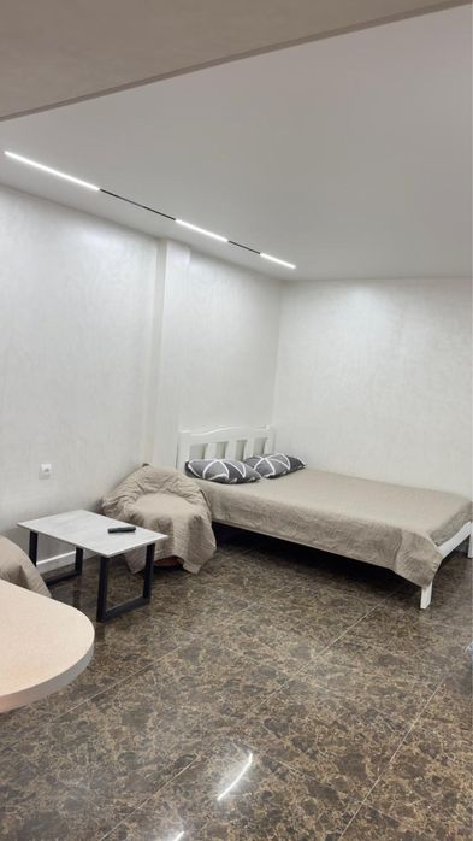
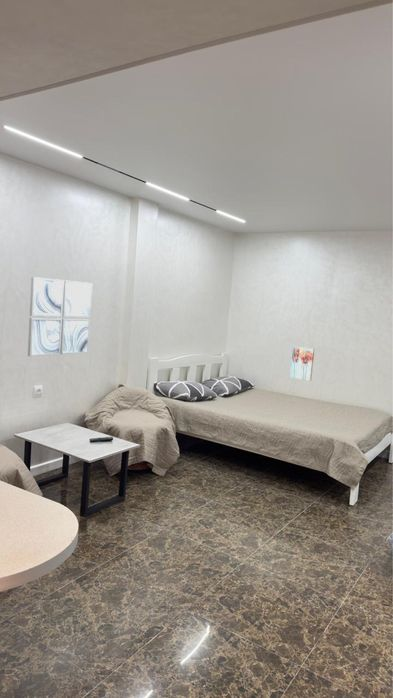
+ wall art (302, 363)
+ wall art (61, 316)
